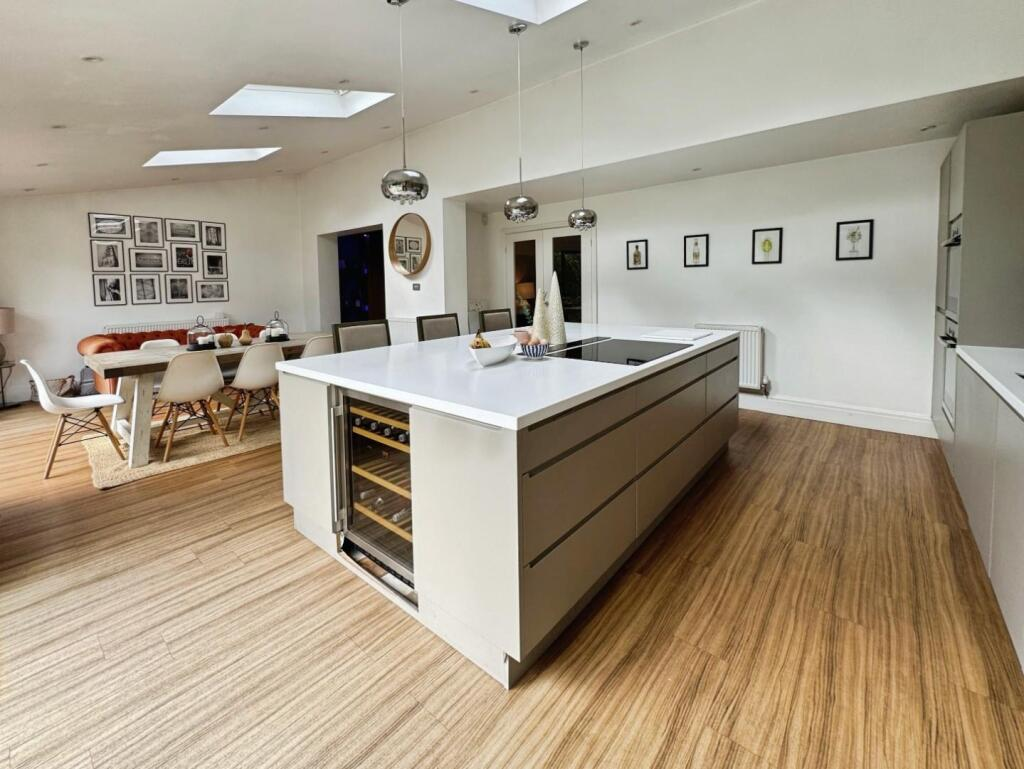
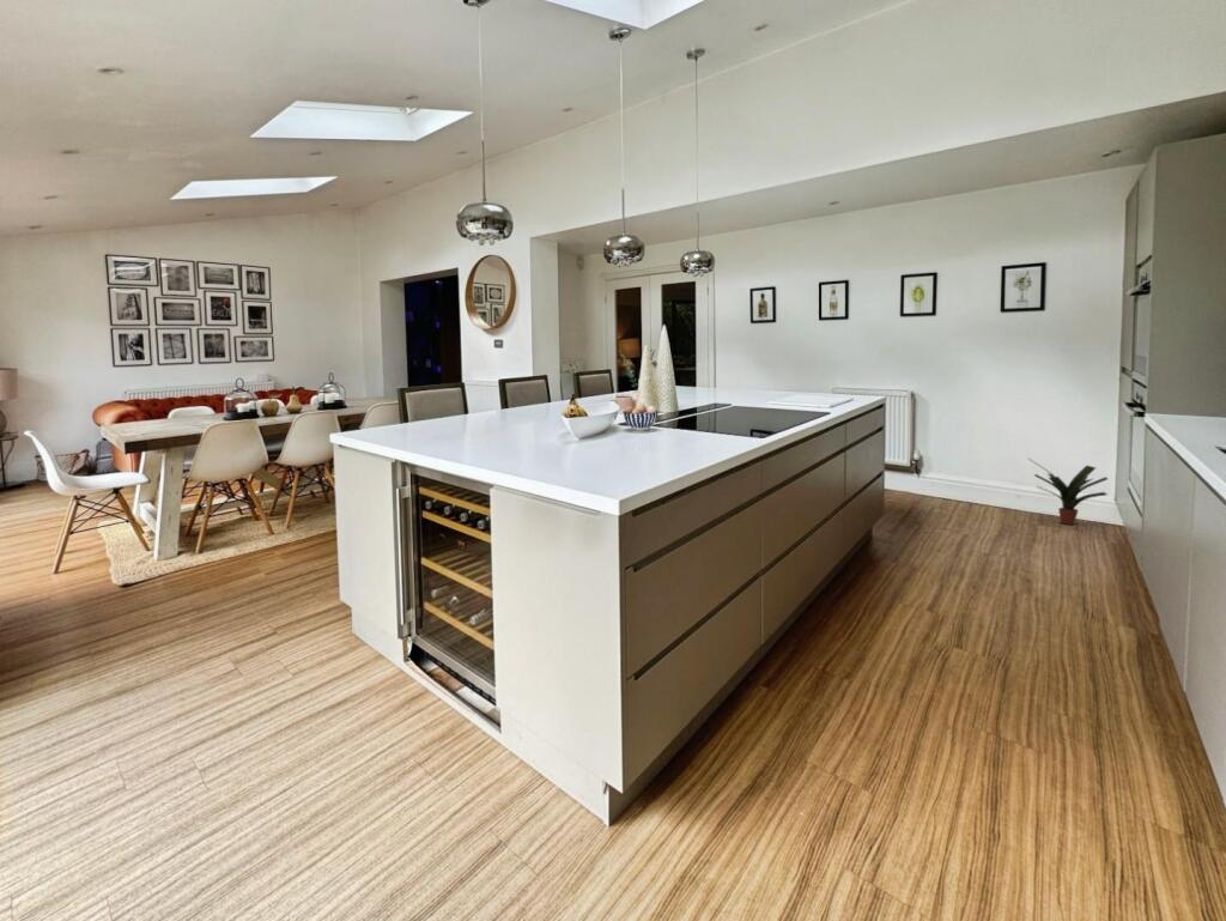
+ potted plant (1064, 491)
